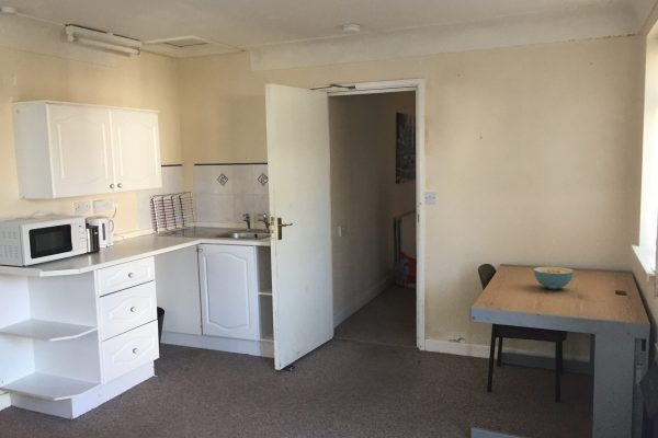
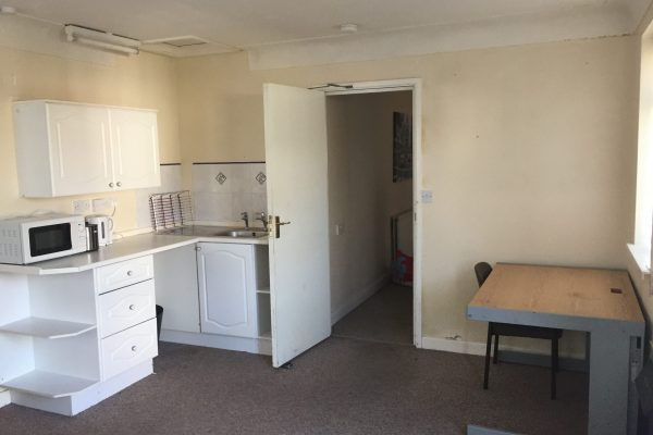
- cereal bowl (553, 278)
